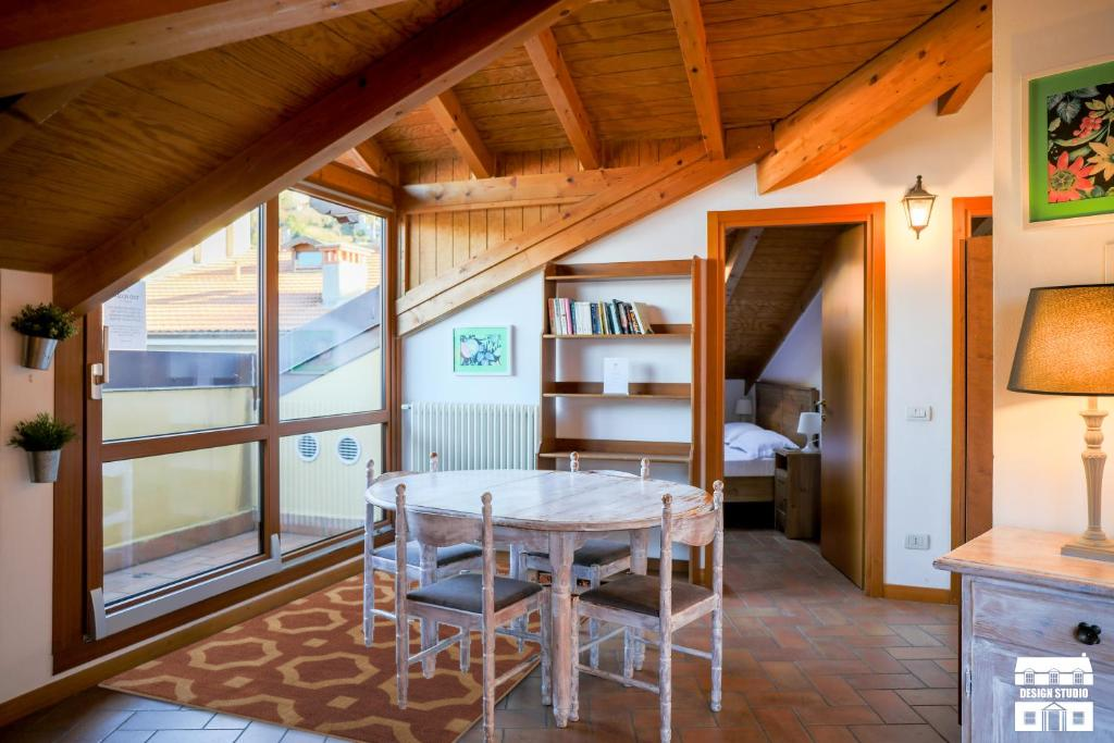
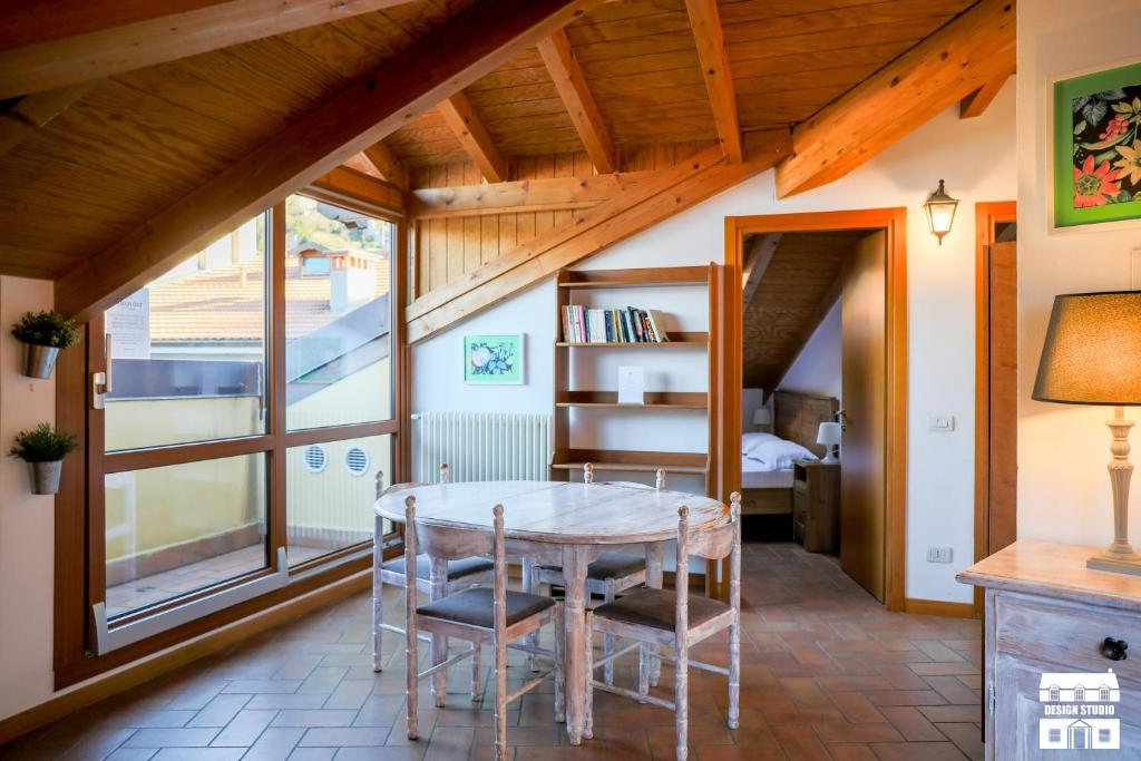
- rug (418, 619)
